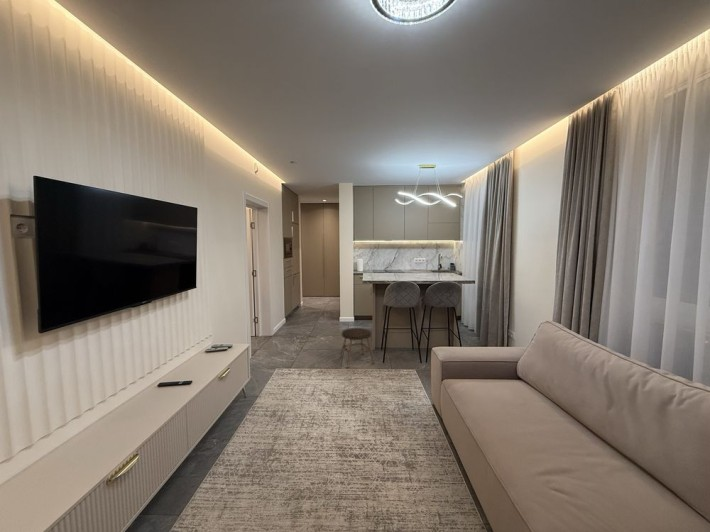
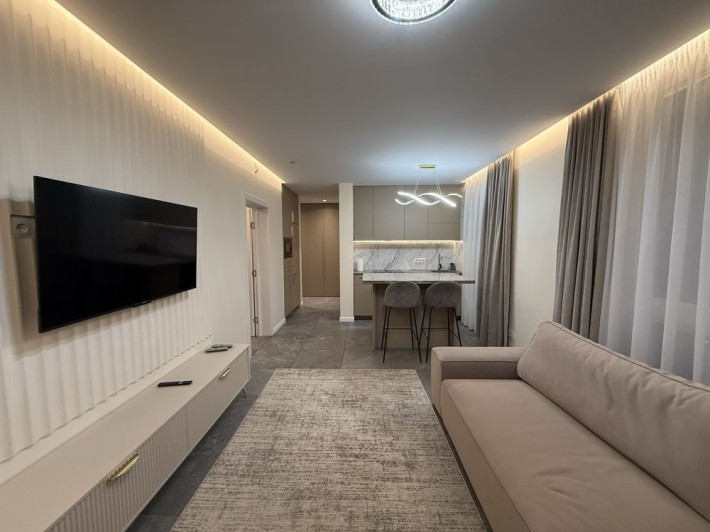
- stool (356, 344)
